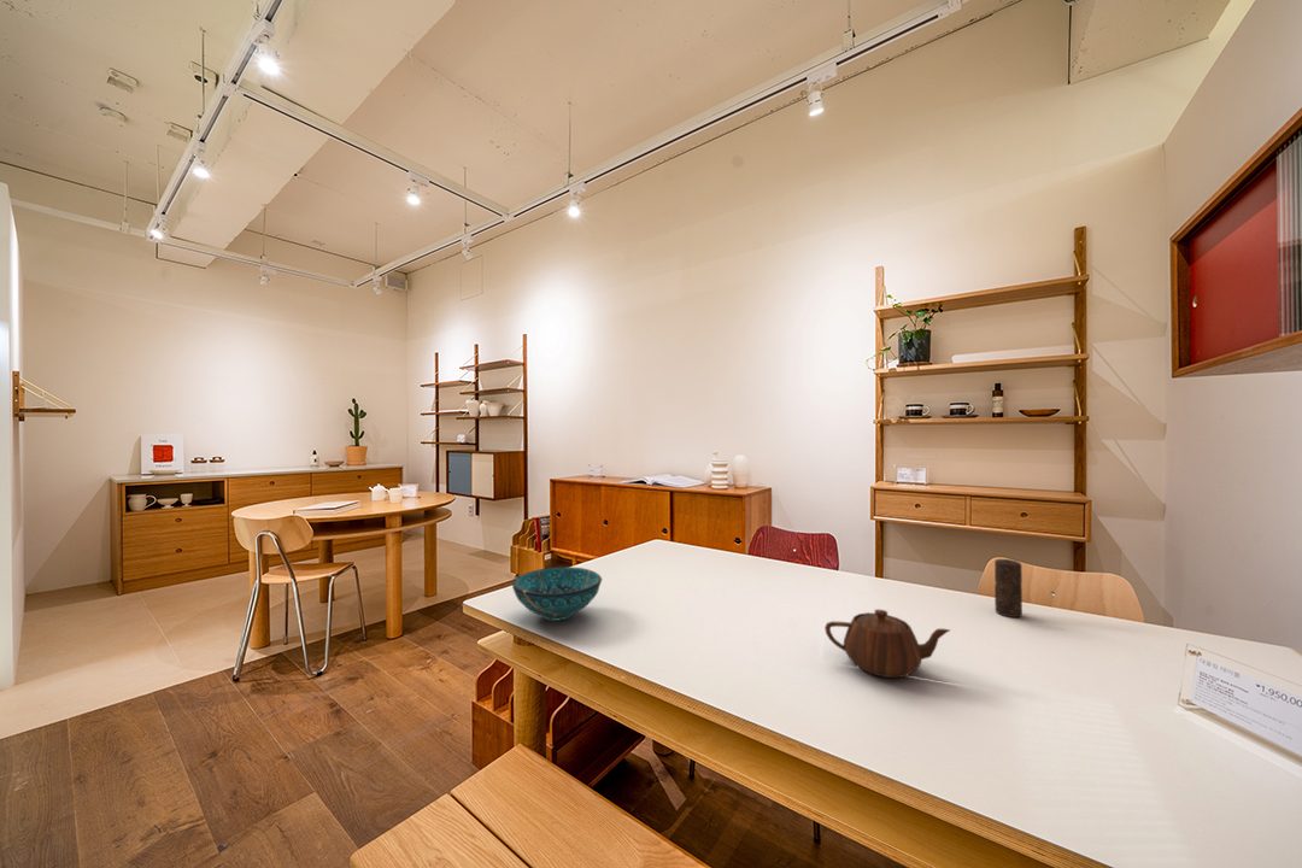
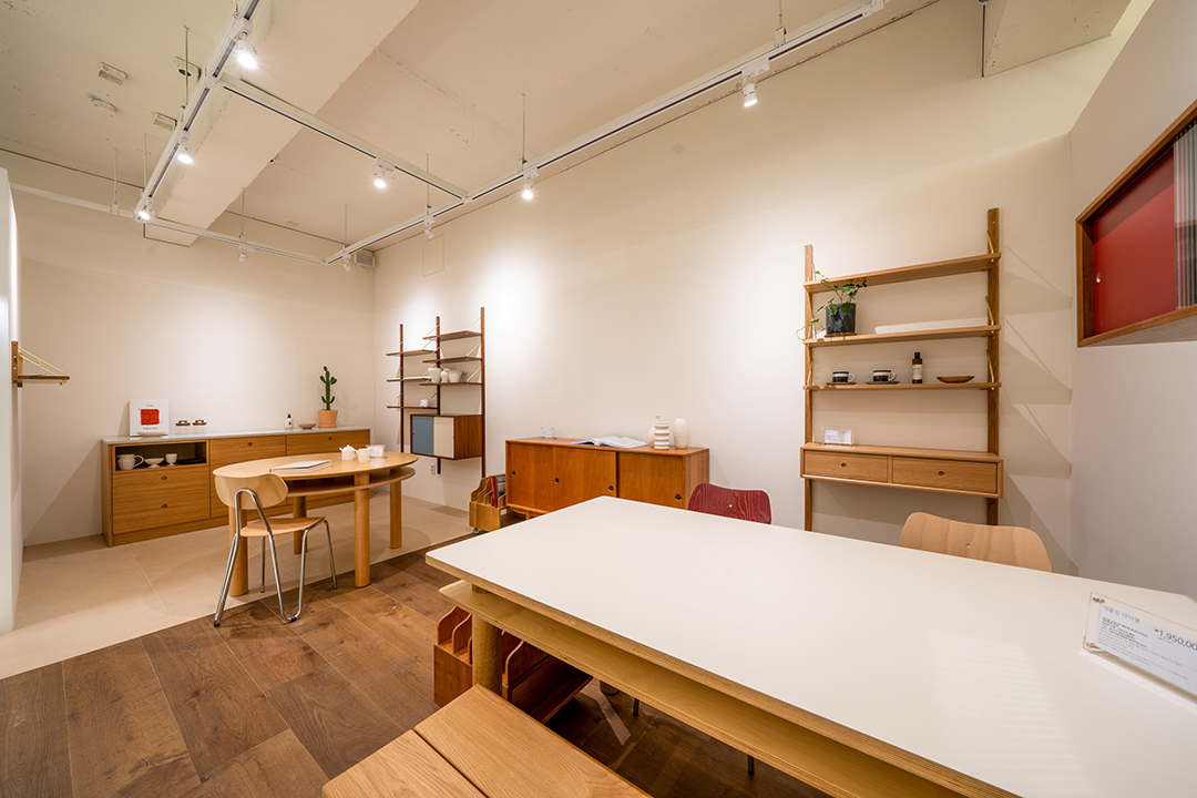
- decorative bowl (557, 597)
- teapot (885, 639)
- candle (1008, 587)
